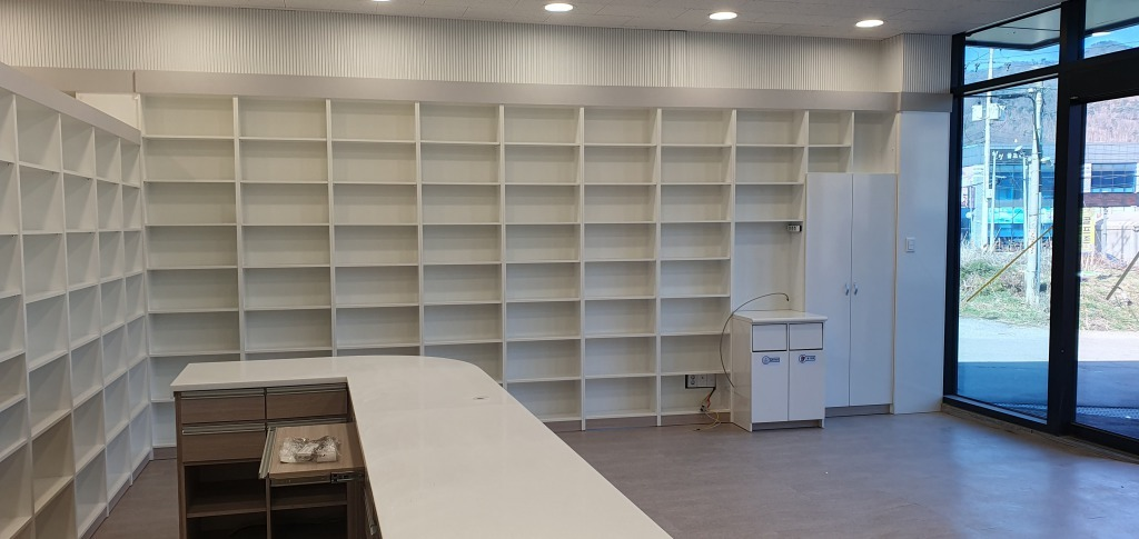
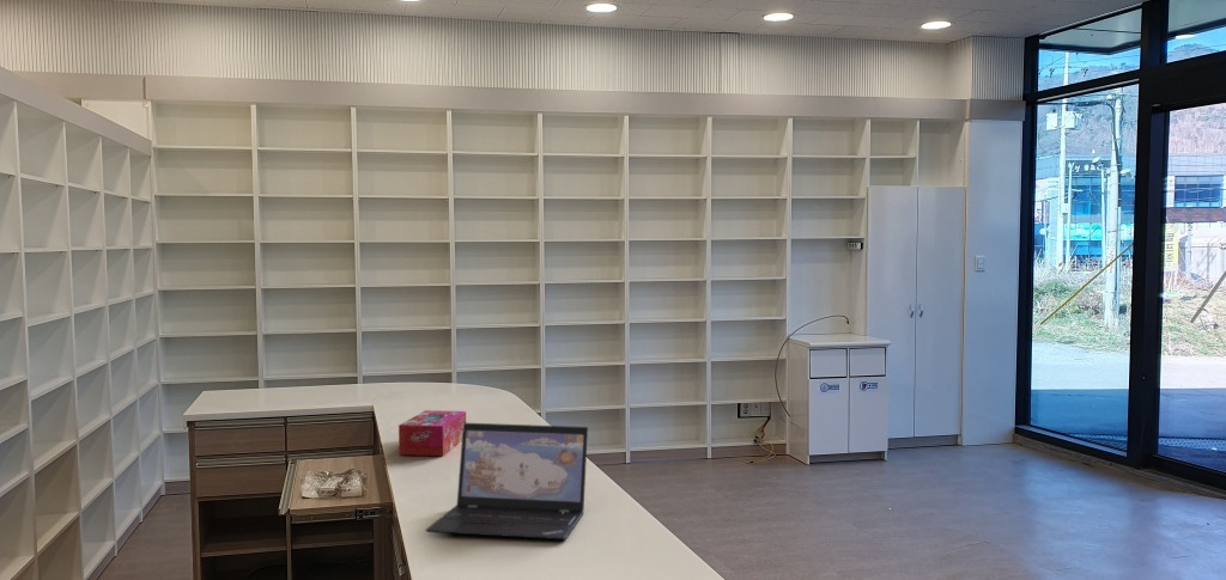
+ laptop (510, 477)
+ tissue box (433, 432)
